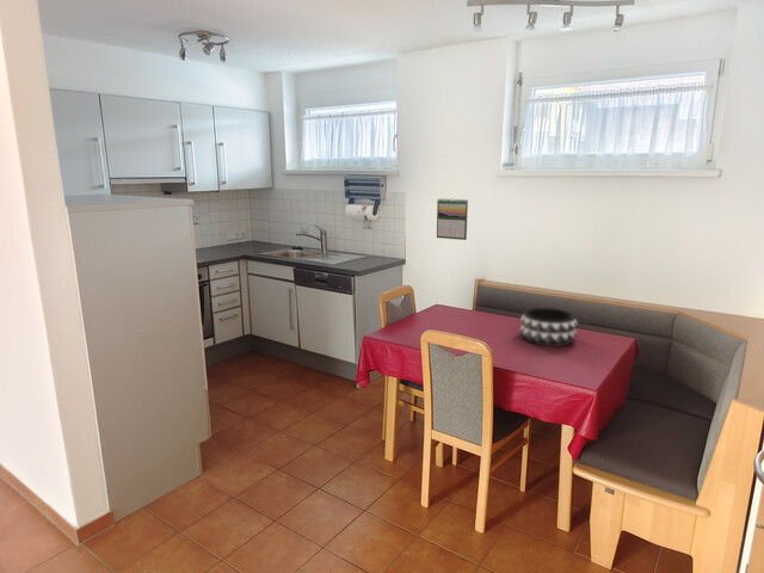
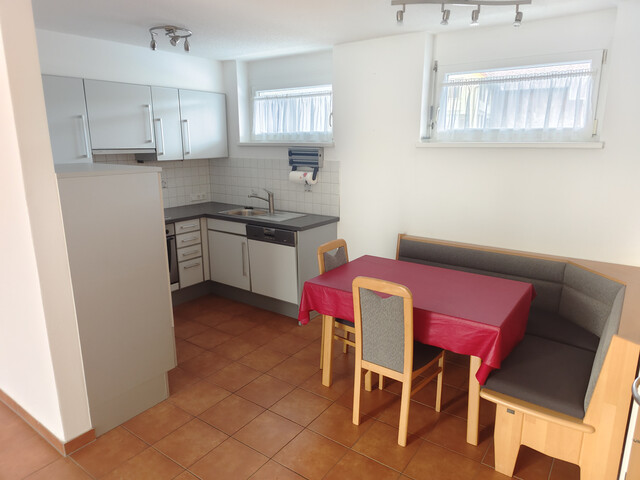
- calendar (451, 218)
- decorative bowl (548, 326)
